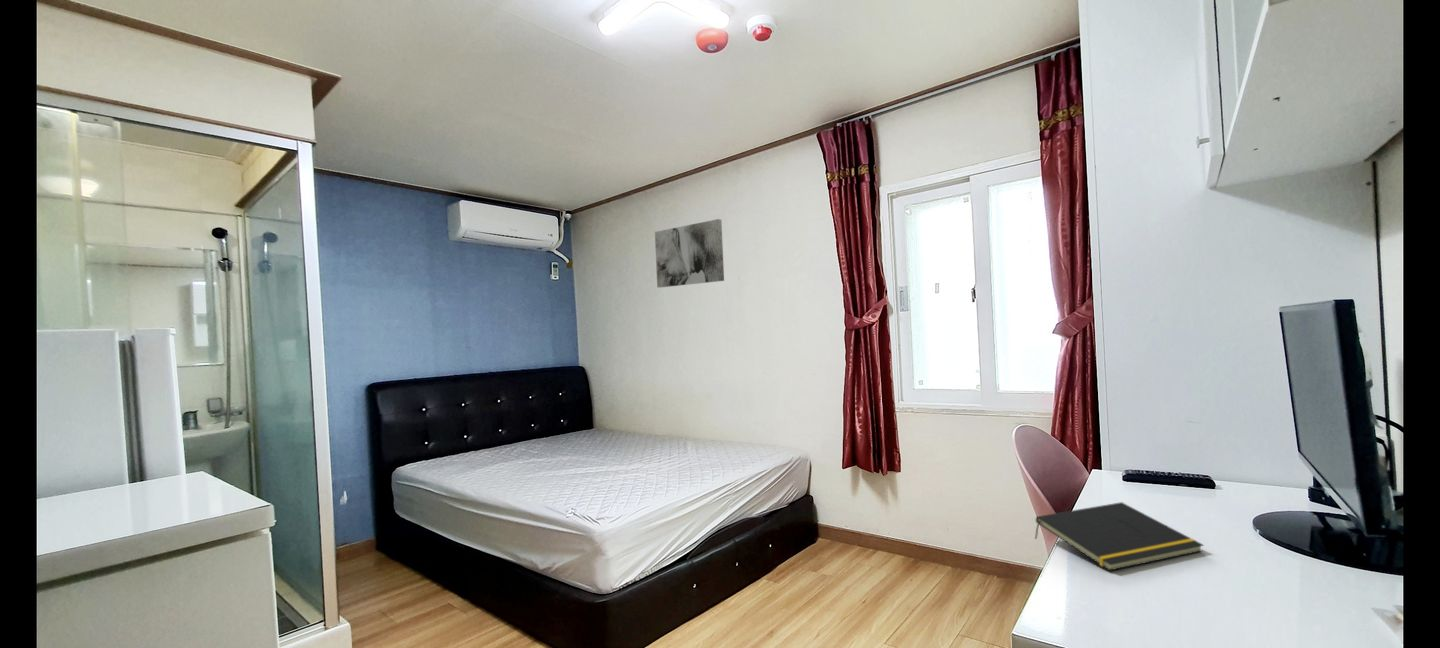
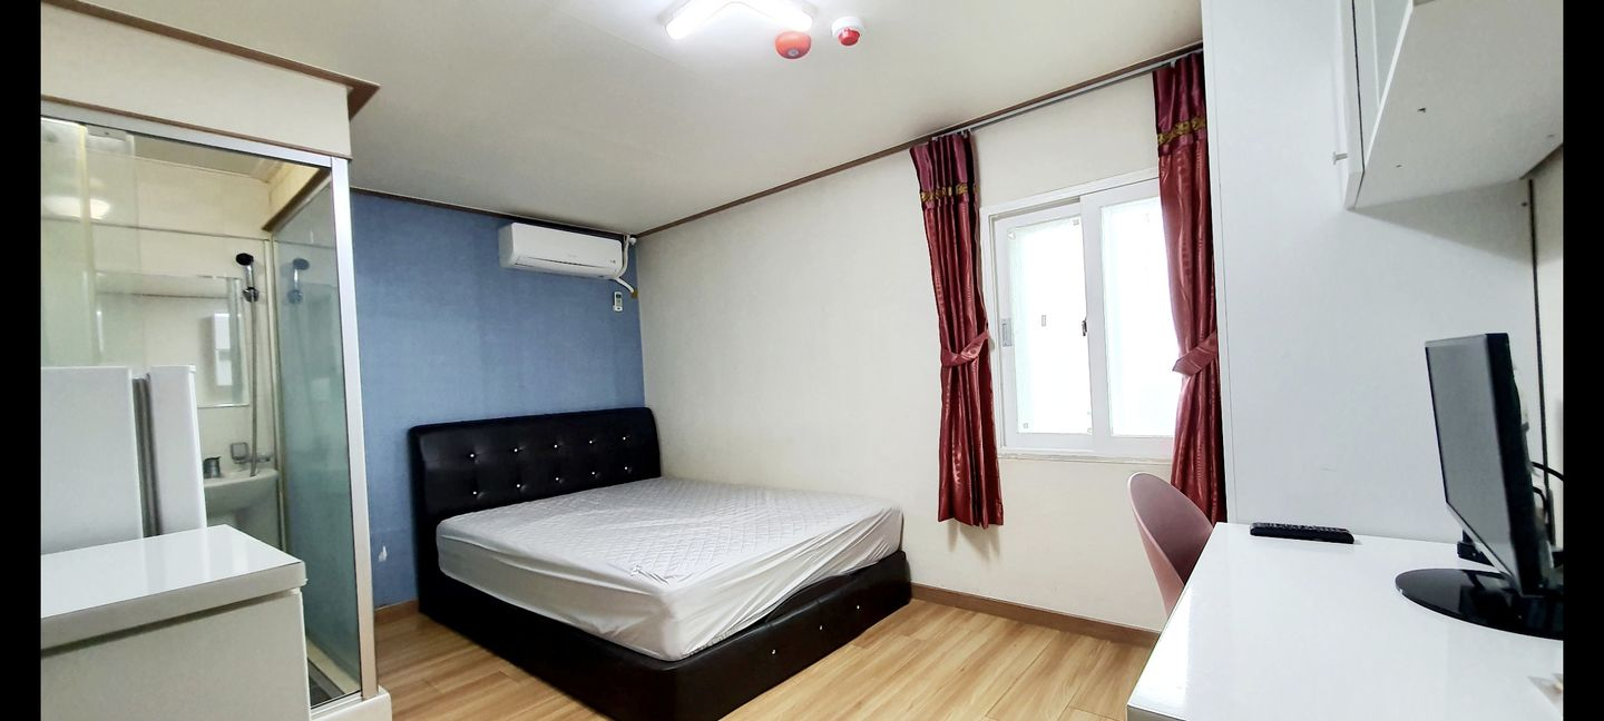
- notepad (1116, 533)
- wall art (687, 255)
